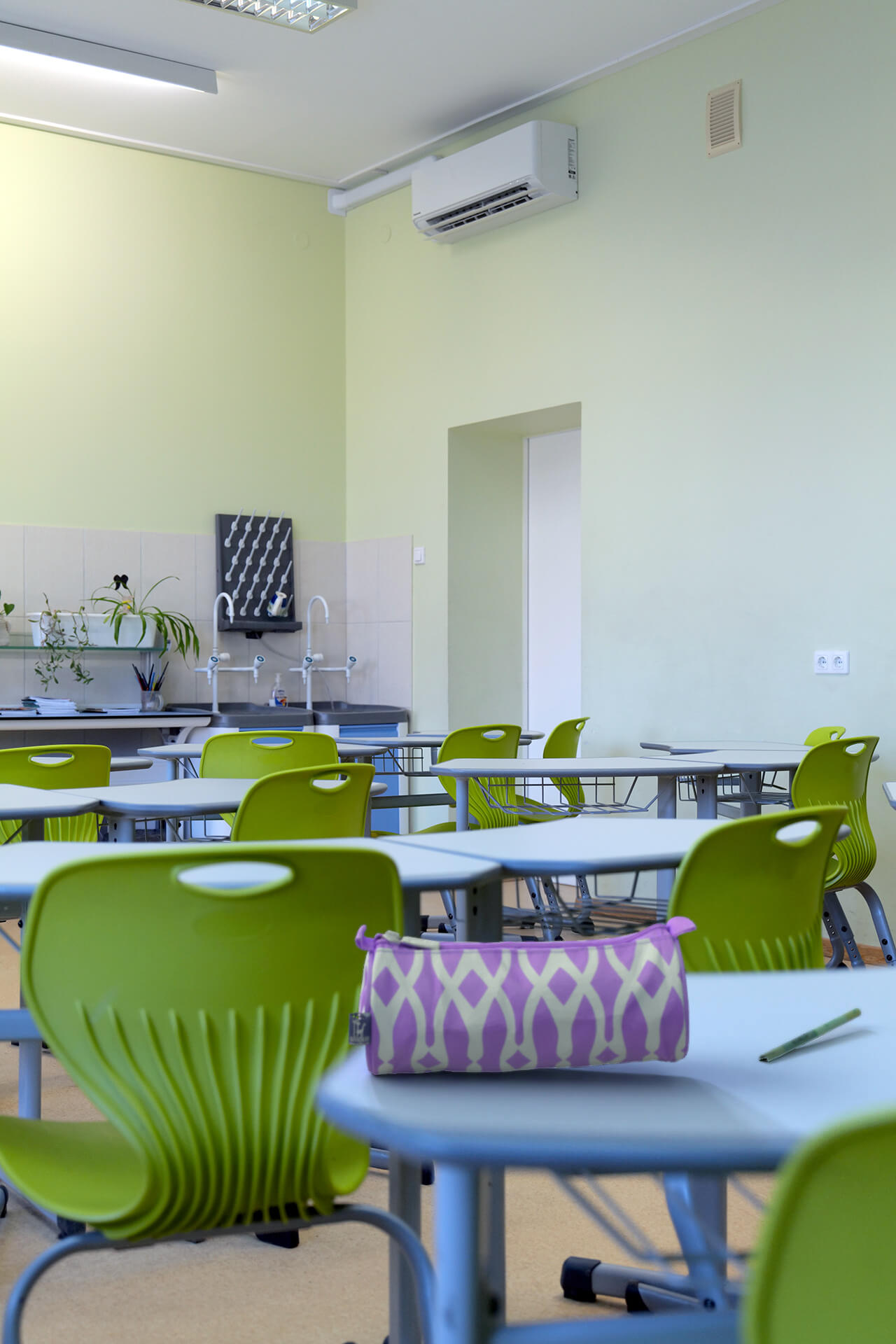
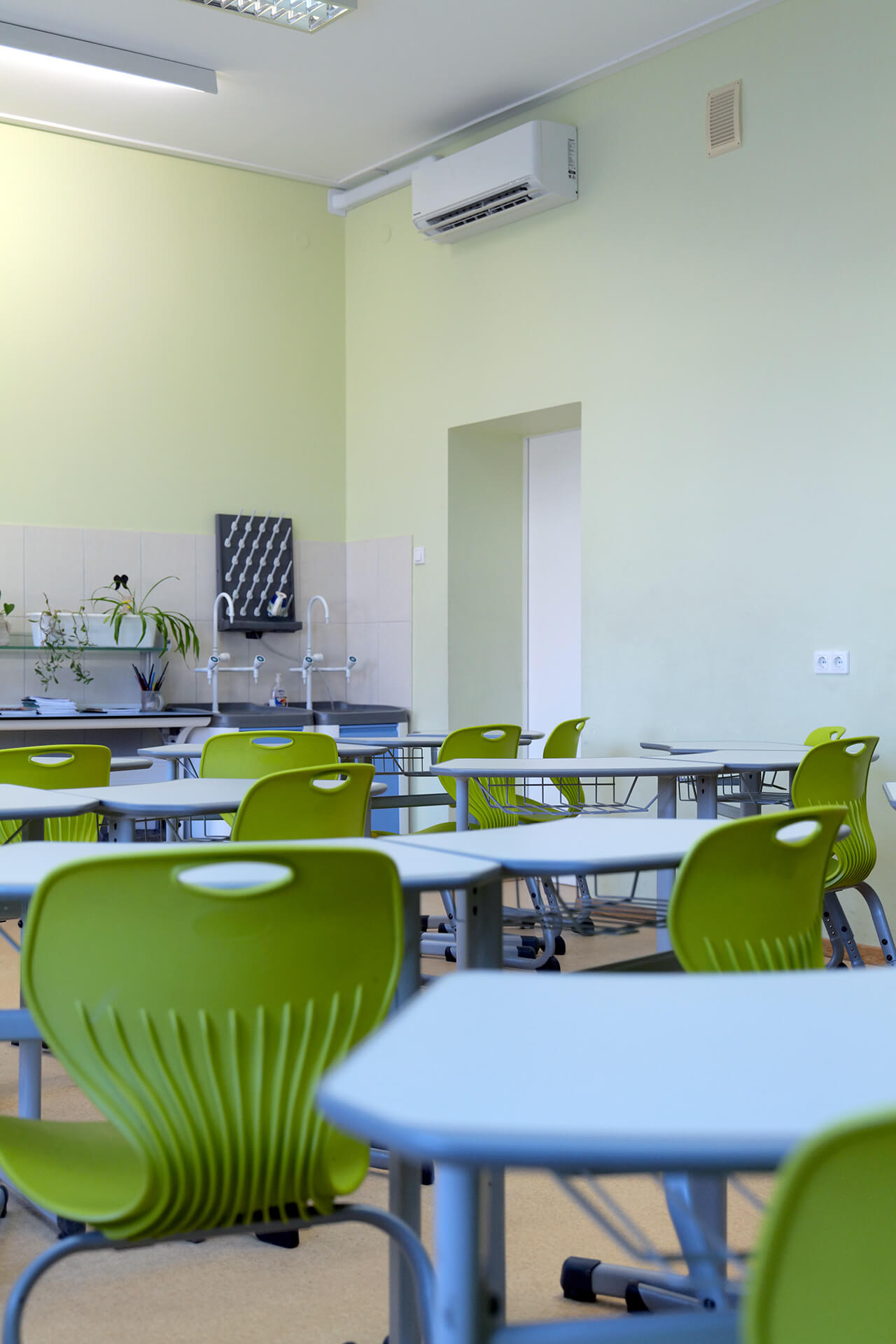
- pen (813, 1034)
- pencil case (519, 993)
